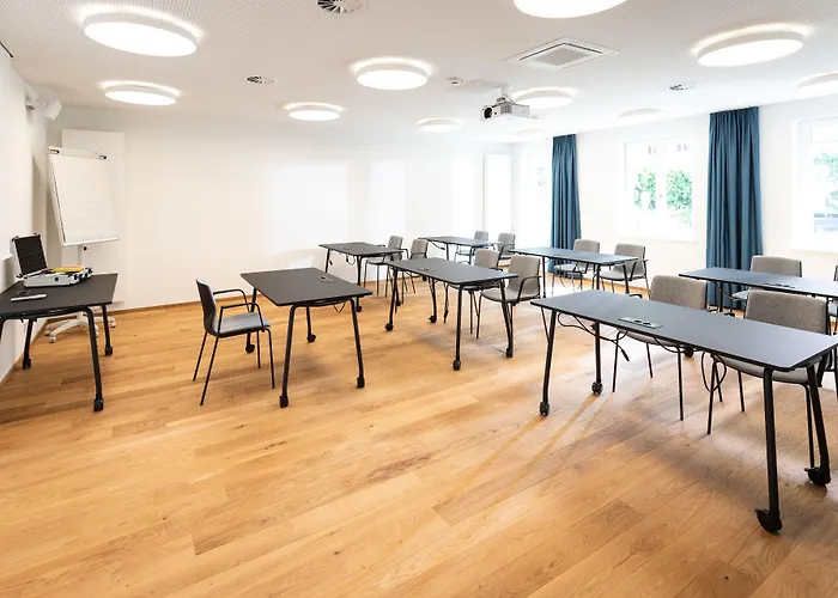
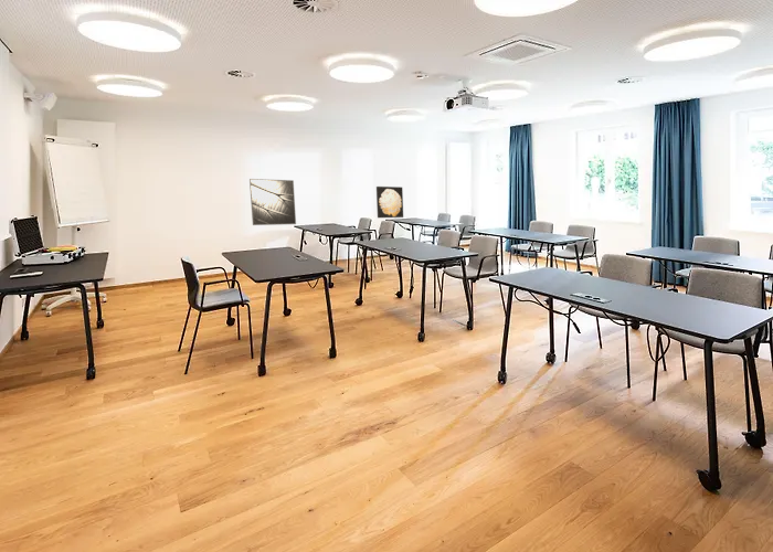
+ wall art (390, 202)
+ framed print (273, 202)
